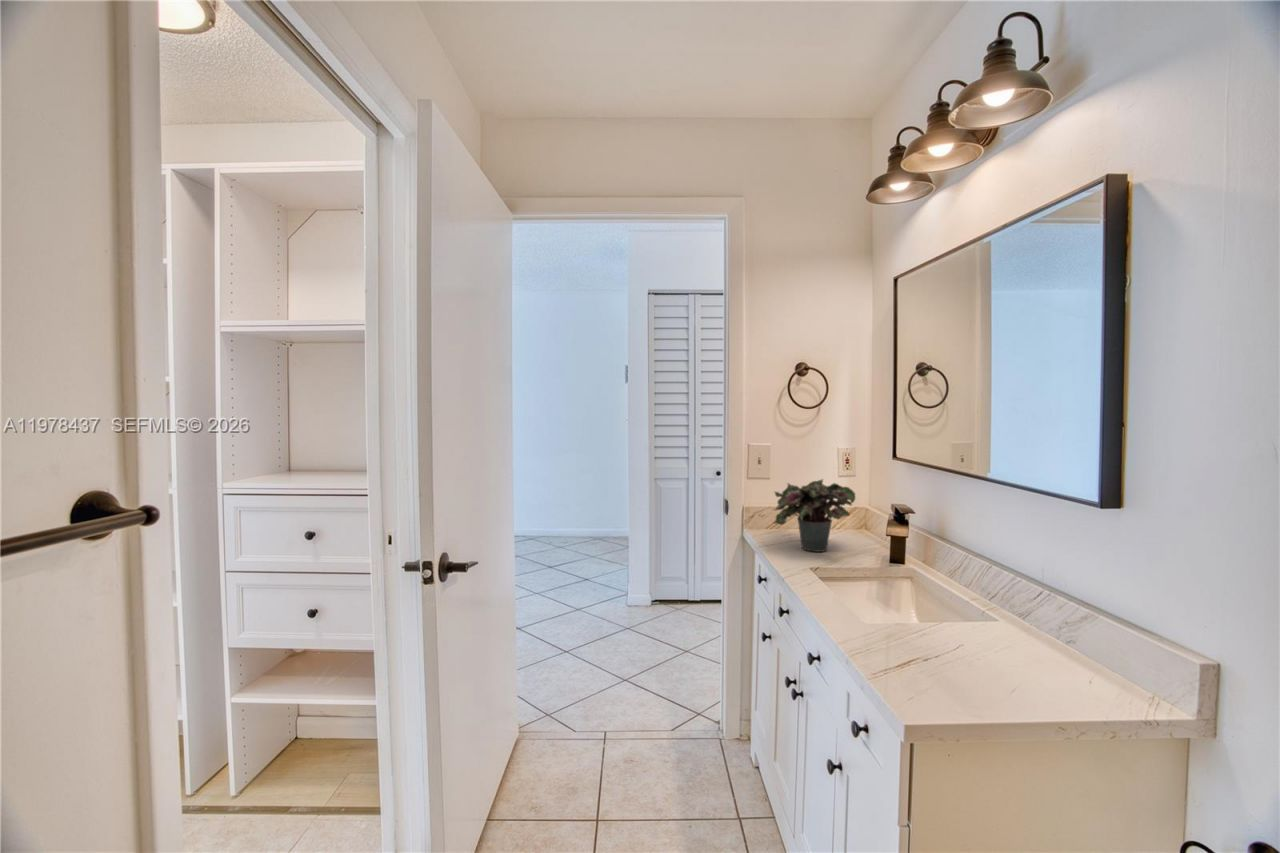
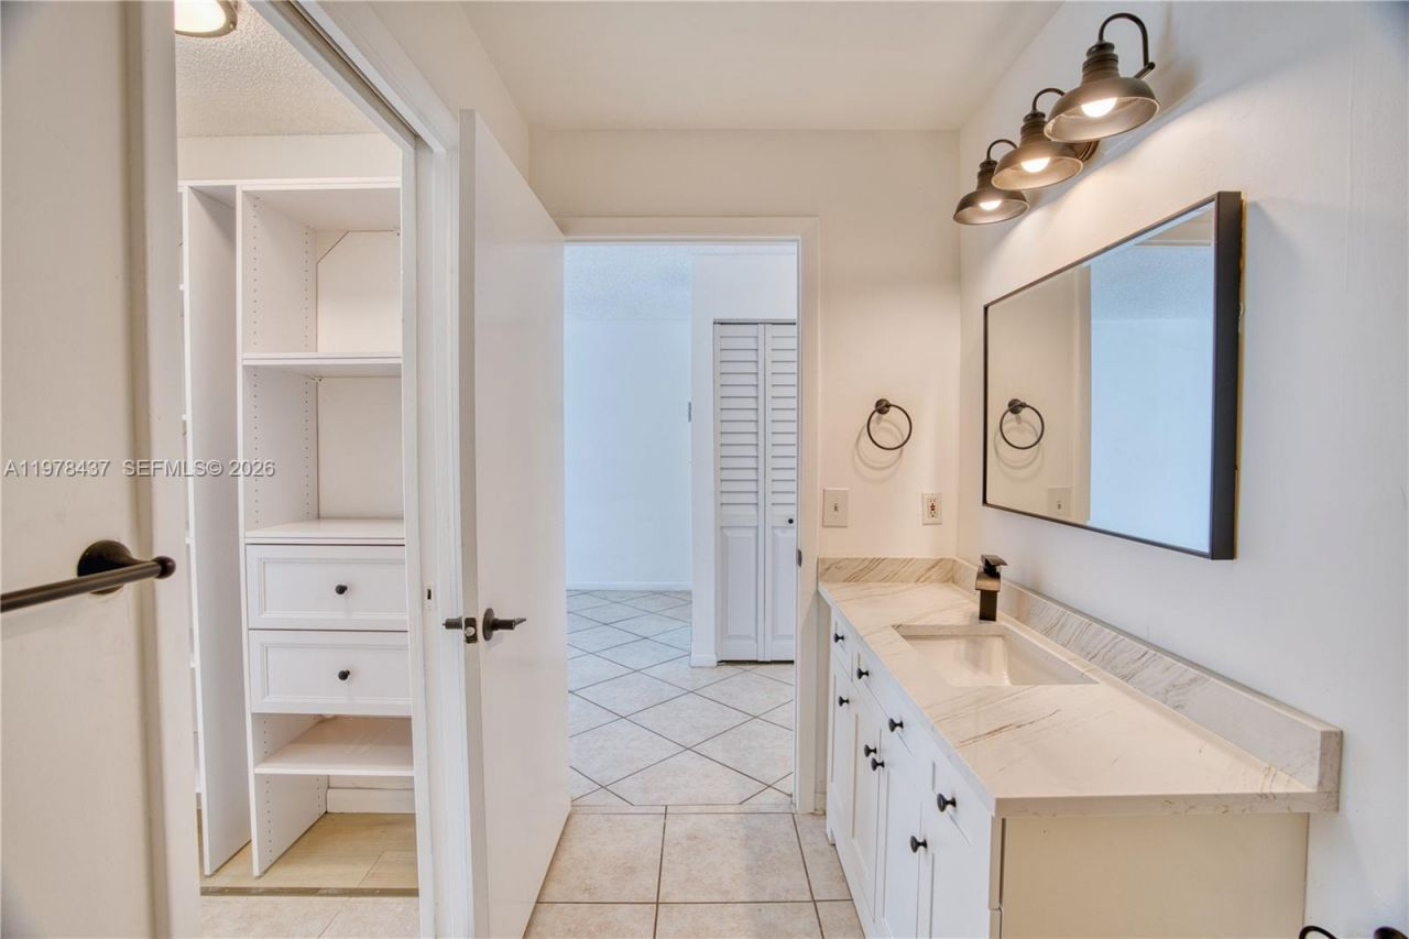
- potted plant (812, 515)
